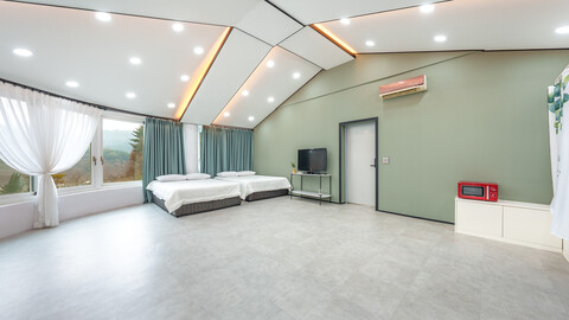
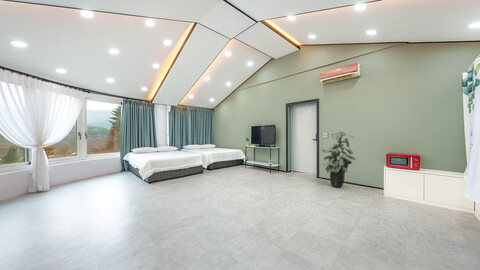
+ indoor plant (337, 157)
